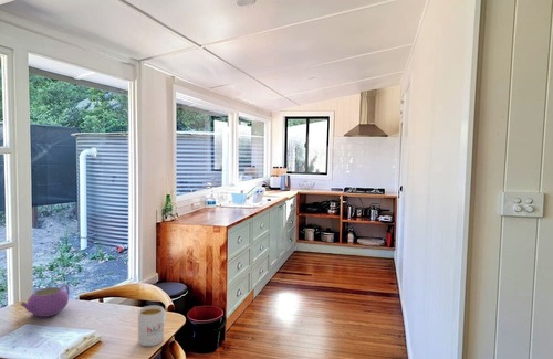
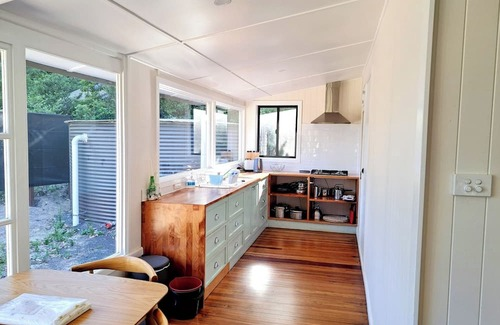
- teapot (46, 303)
- mug (154, 323)
